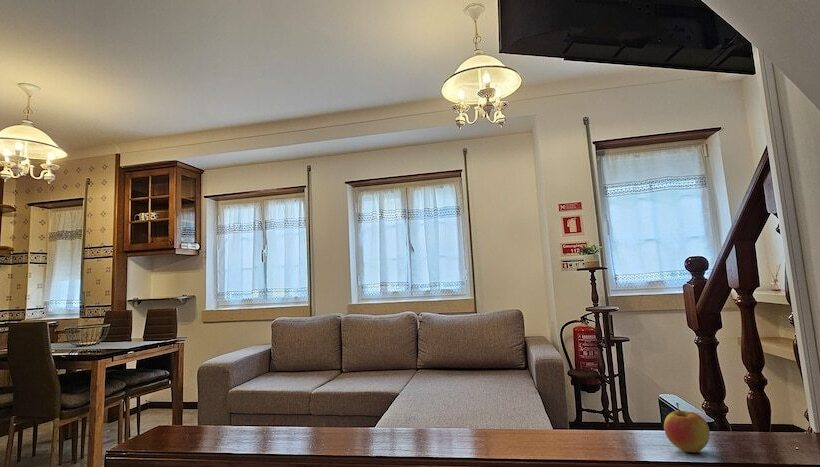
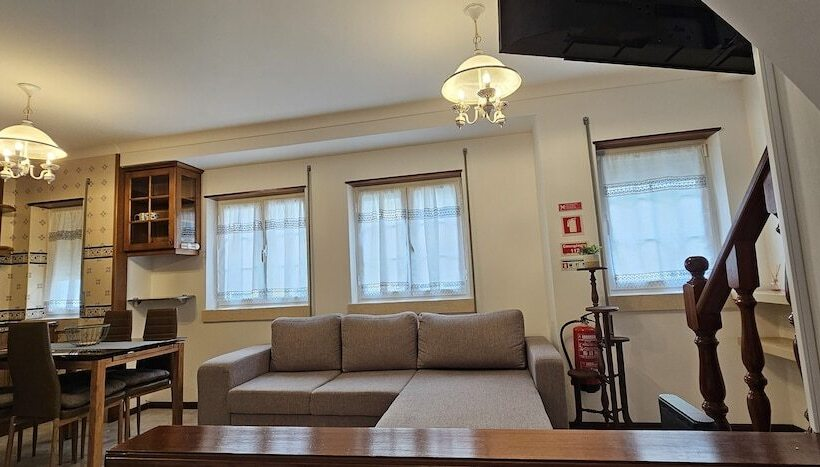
- apple (685, 426)
